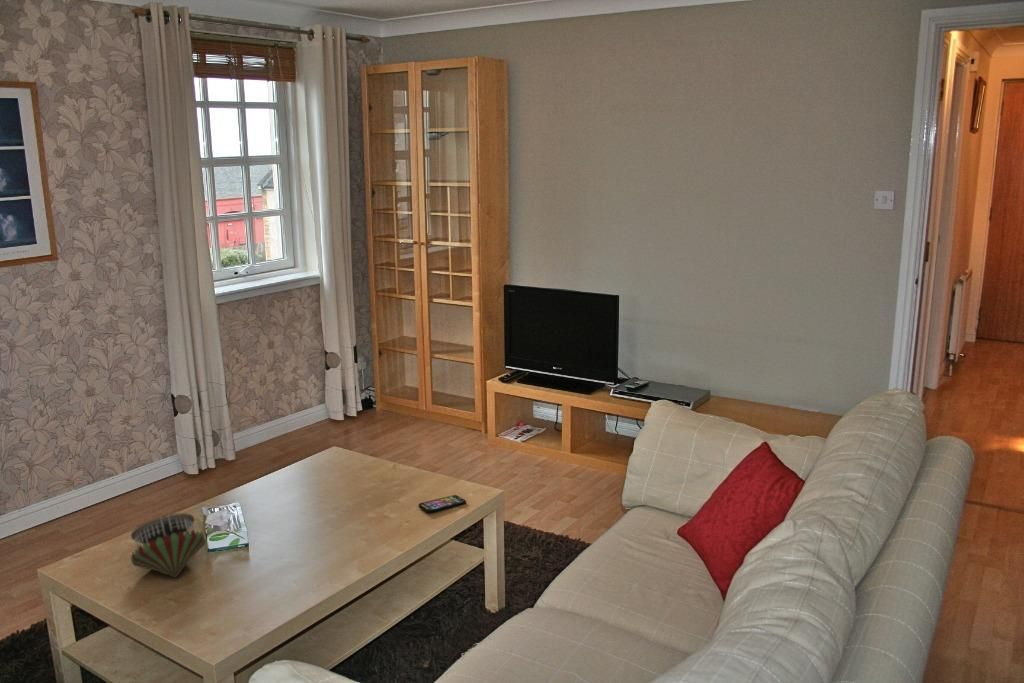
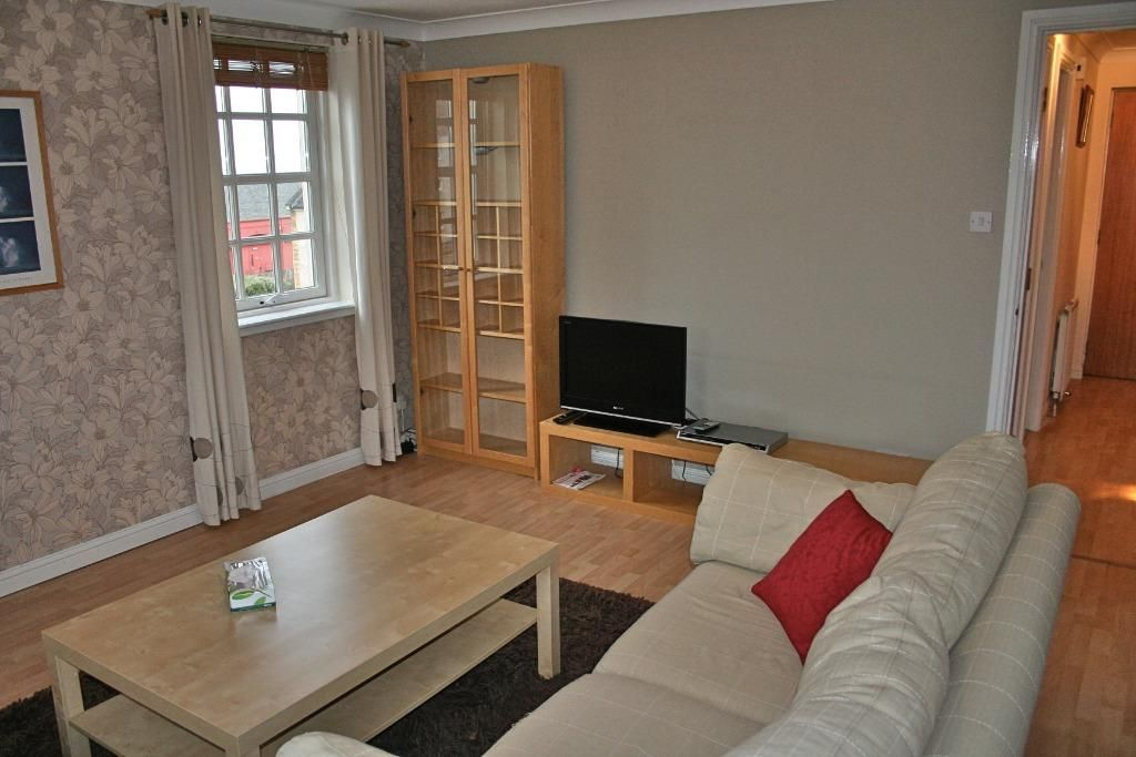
- smartphone (442, 503)
- drum (166, 541)
